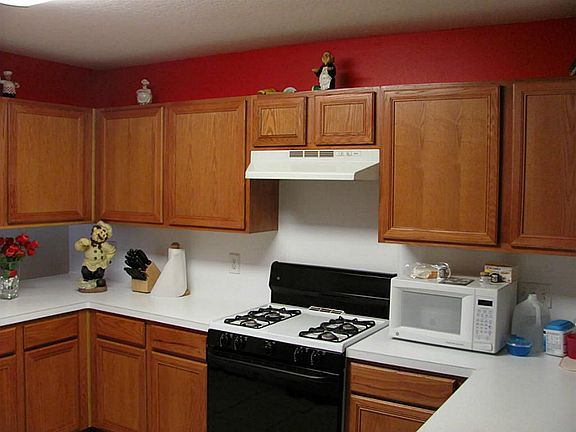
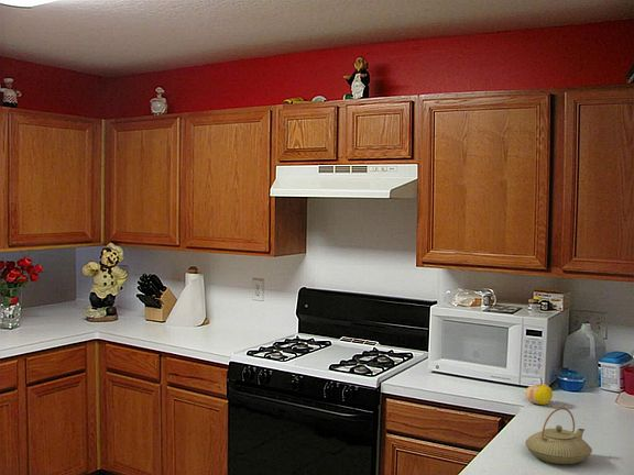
+ fruit (538, 393)
+ teapot (561, 432)
